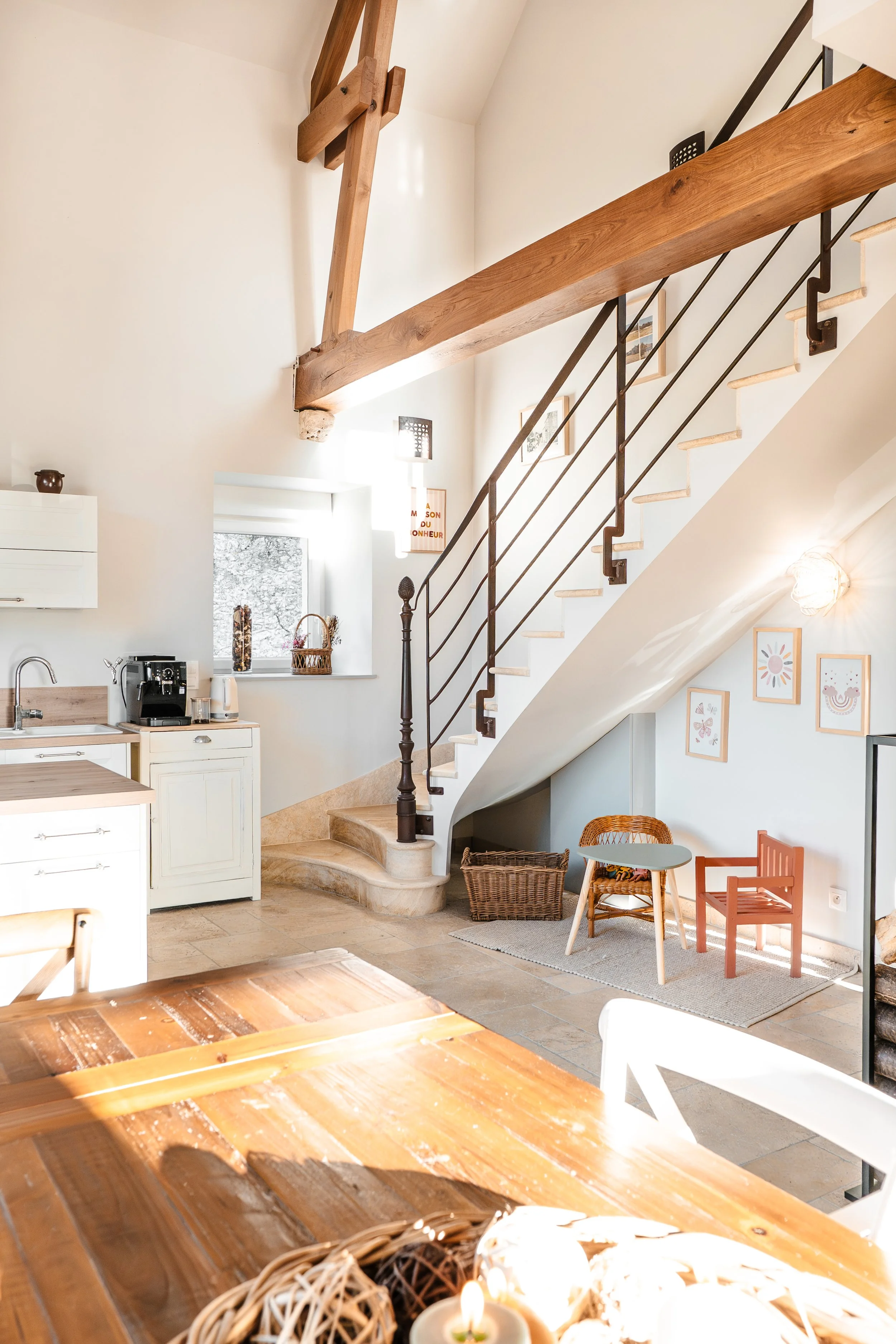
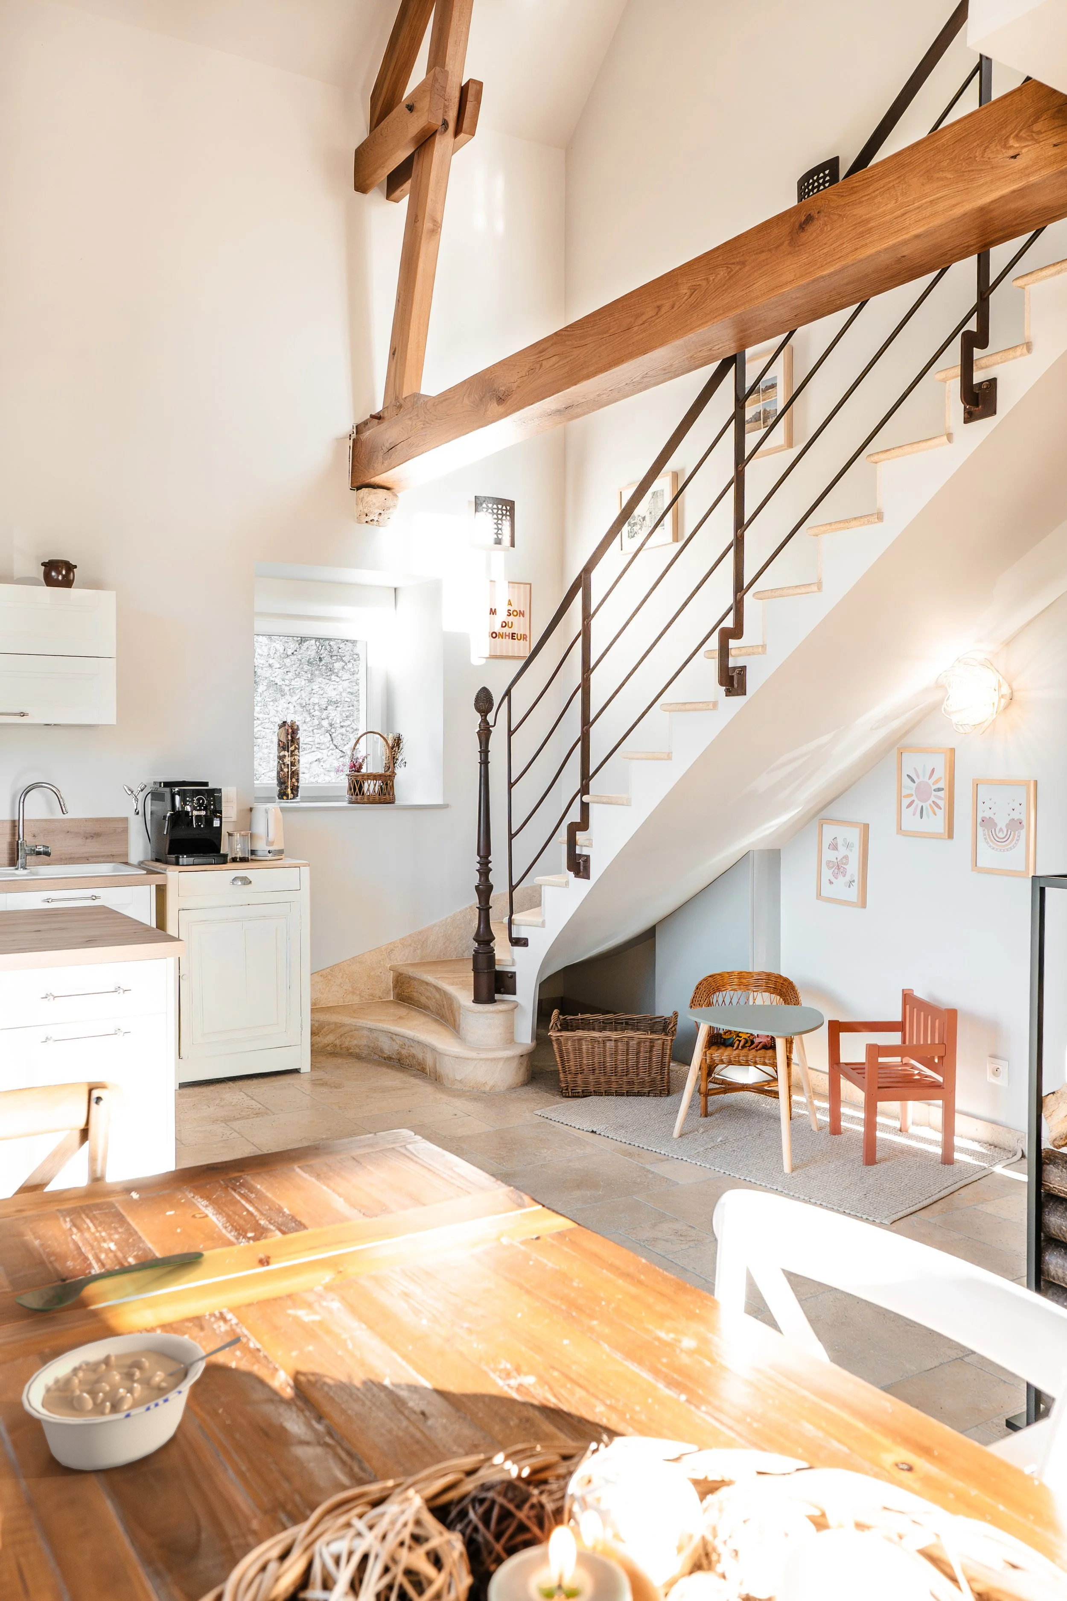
+ legume (123, 1395)
+ spoon (116, 1276)
